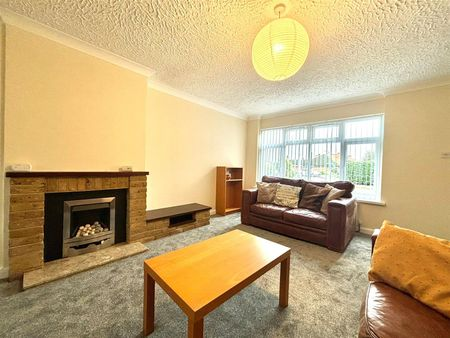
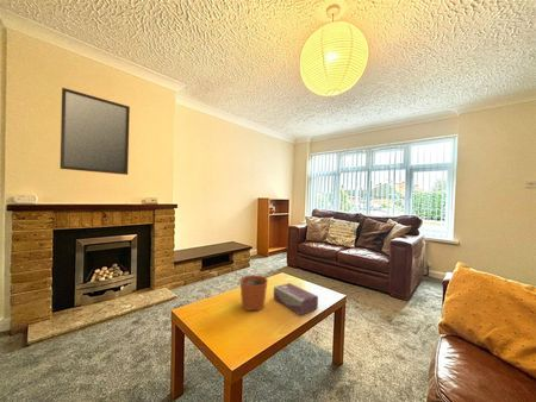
+ tissue box (294, 296)
+ home mirror (96, 134)
+ plant pot (254, 285)
